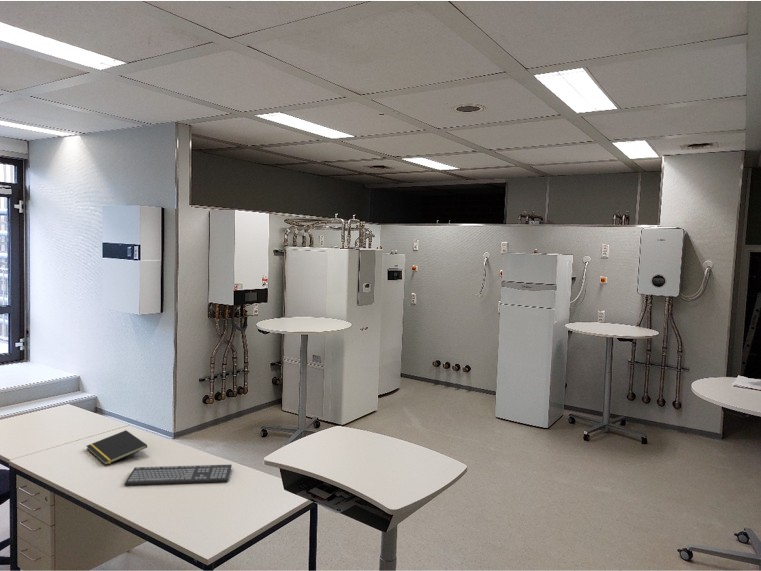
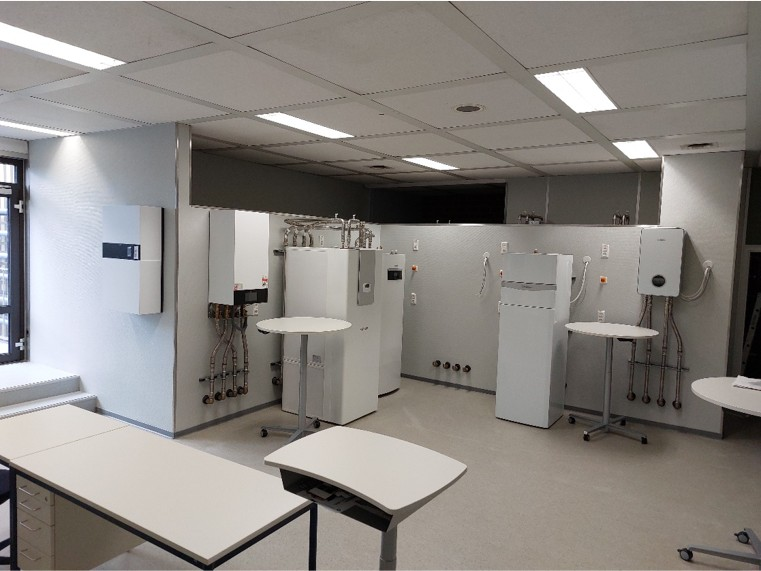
- notepad (116, 446)
- keyboard (180, 473)
